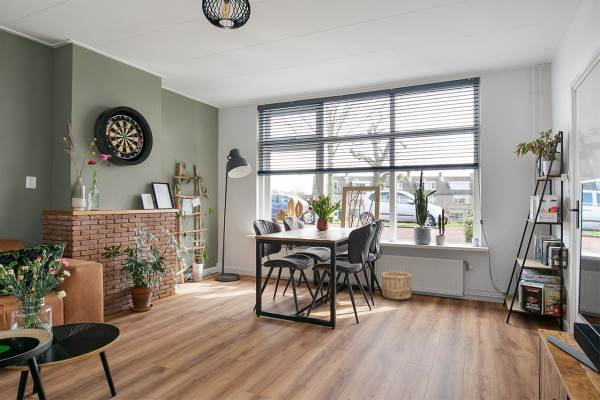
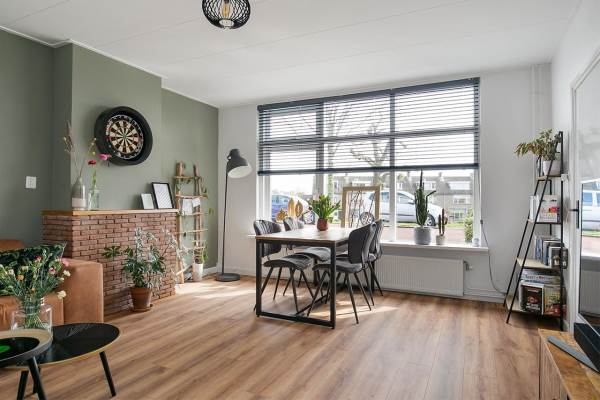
- wooden bucket (396, 285)
